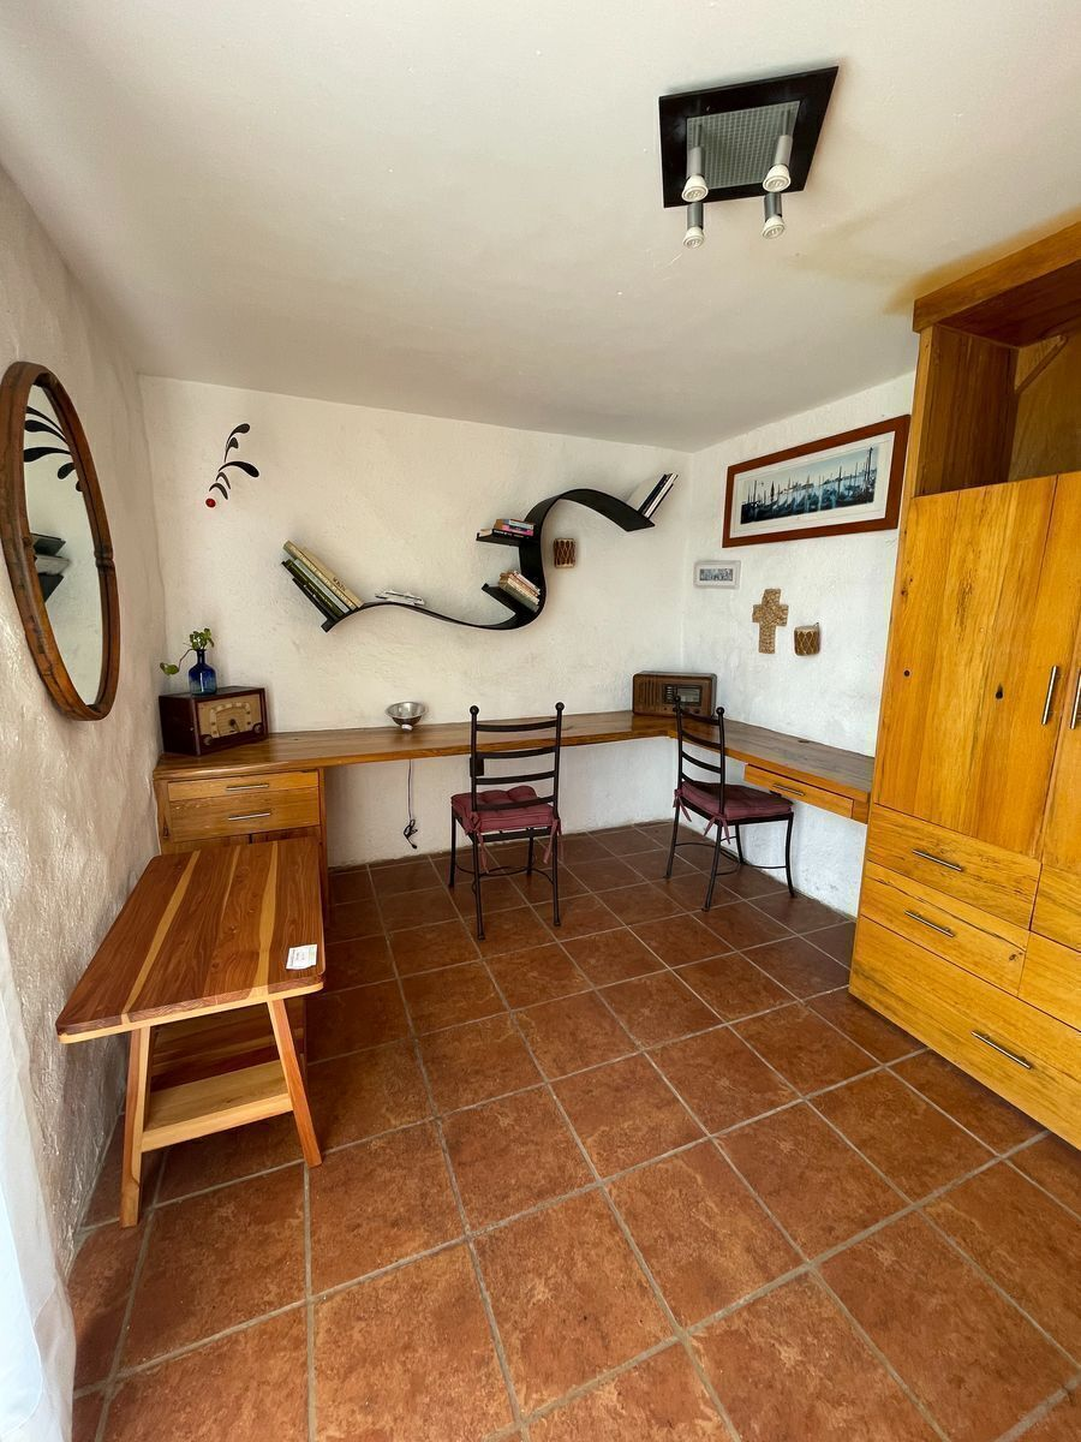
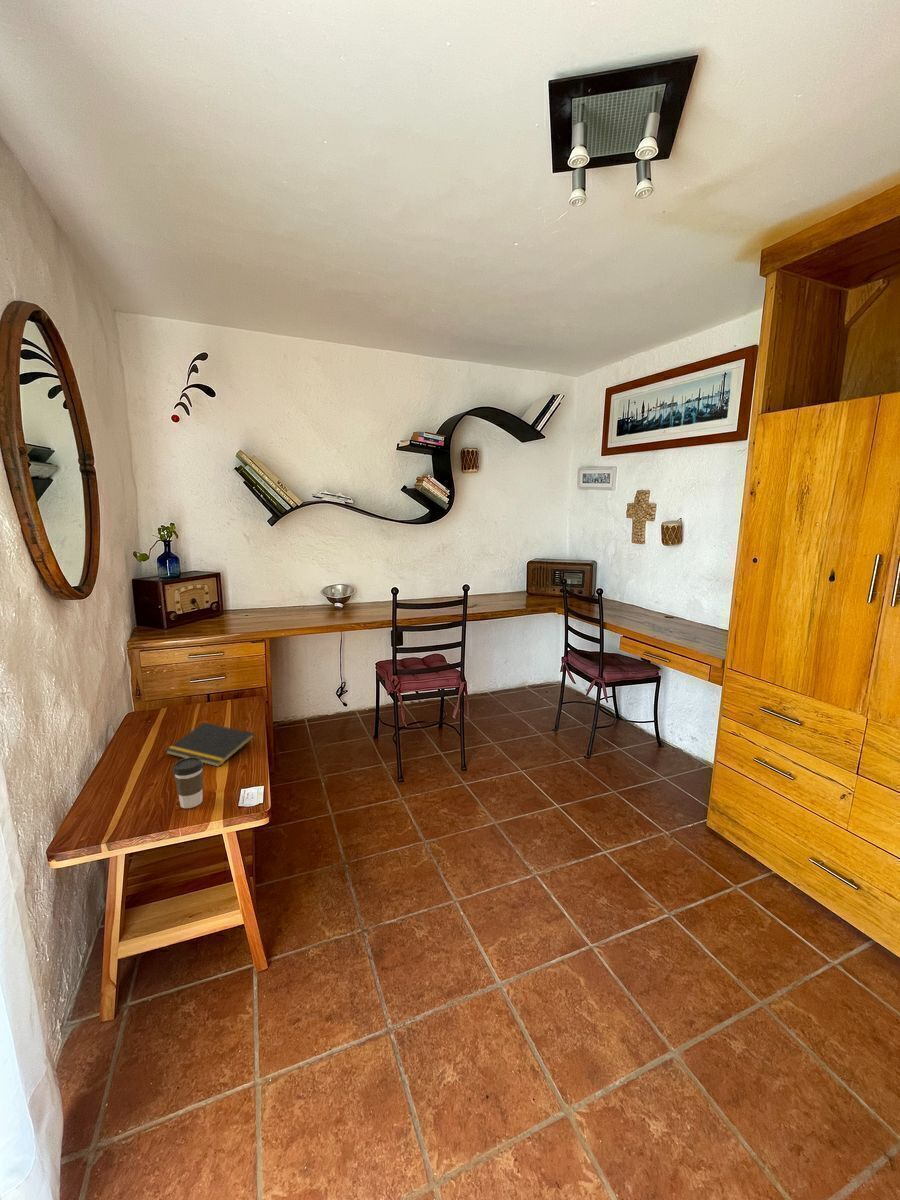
+ notepad (210, 743)
+ coffee cup (189, 782)
